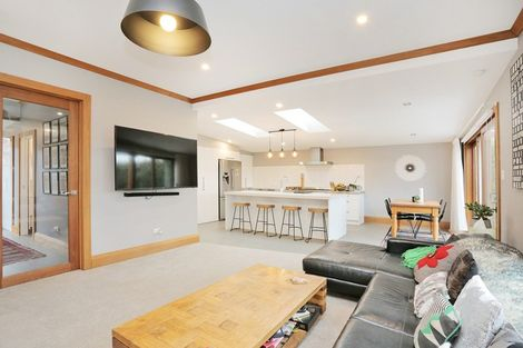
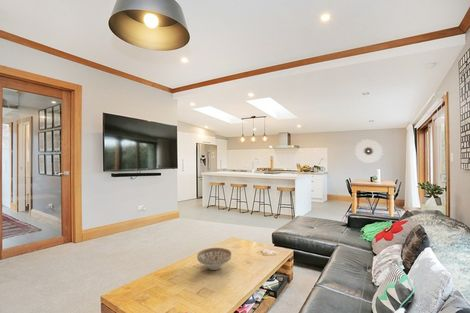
+ decorative bowl (214, 260)
